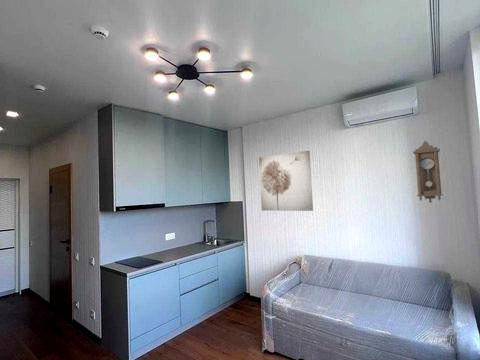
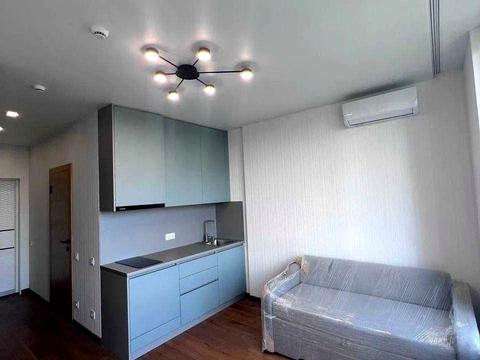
- pendulum clock (428, 172)
- wall art (284, 182)
